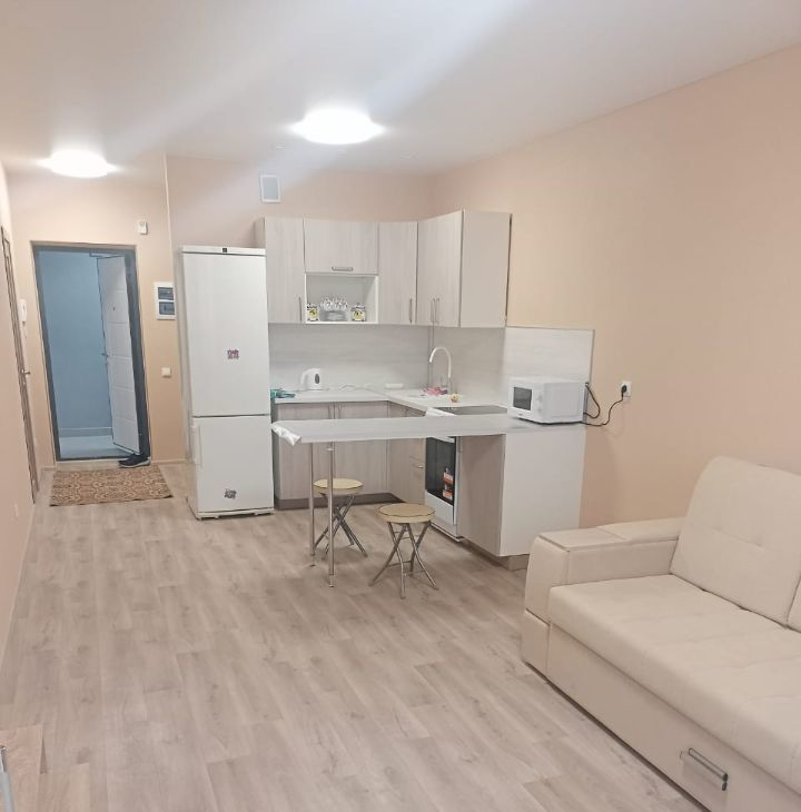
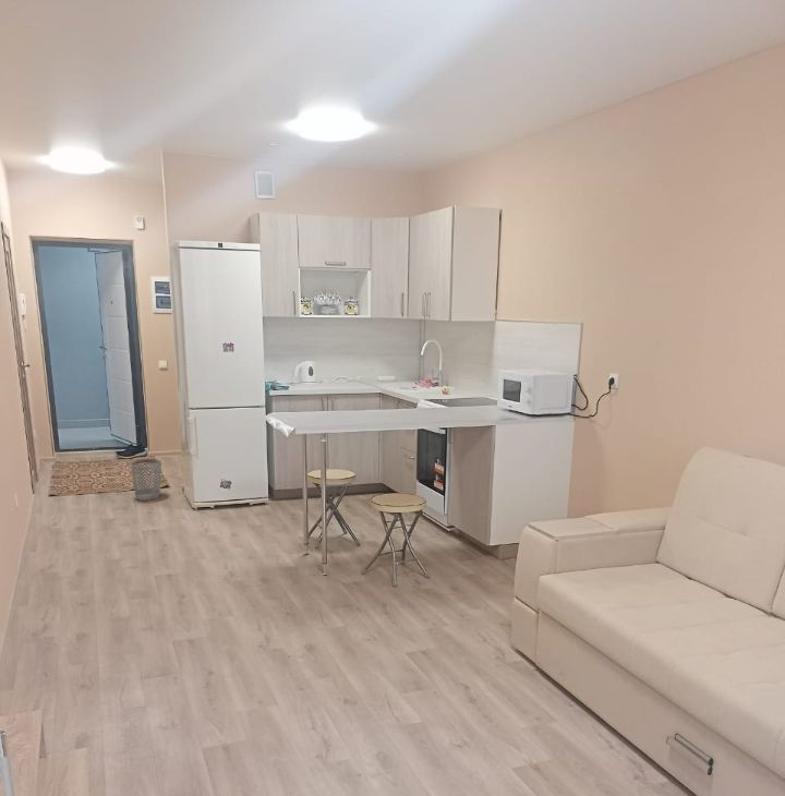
+ wastebasket (146, 479)
